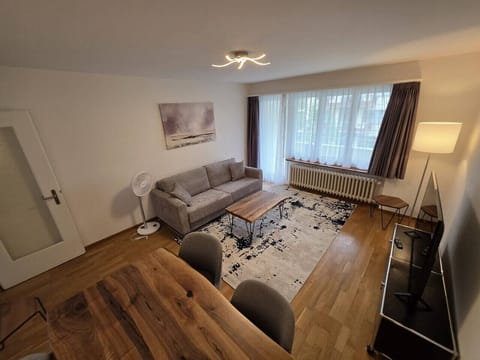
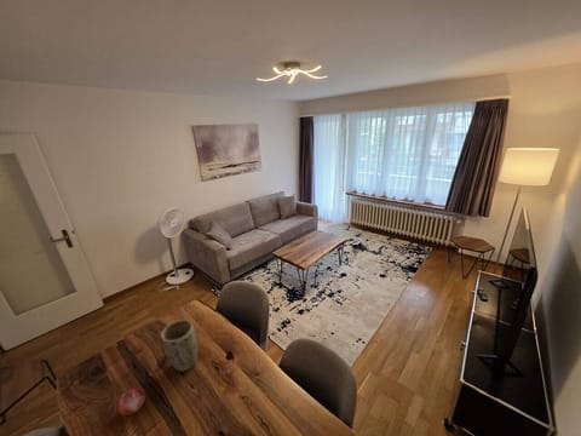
+ plant pot (182, 346)
+ fruit (130, 398)
